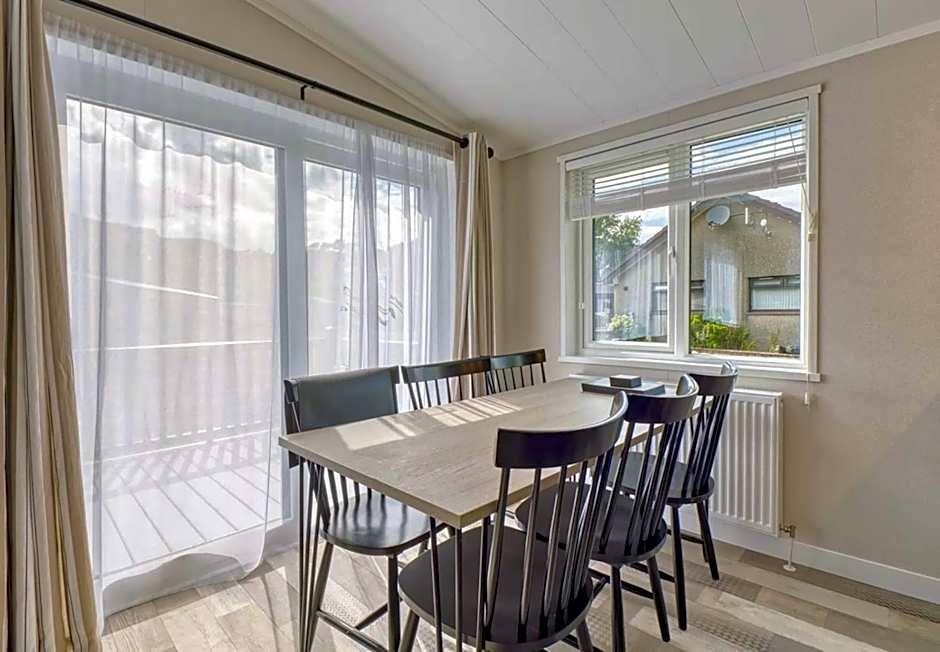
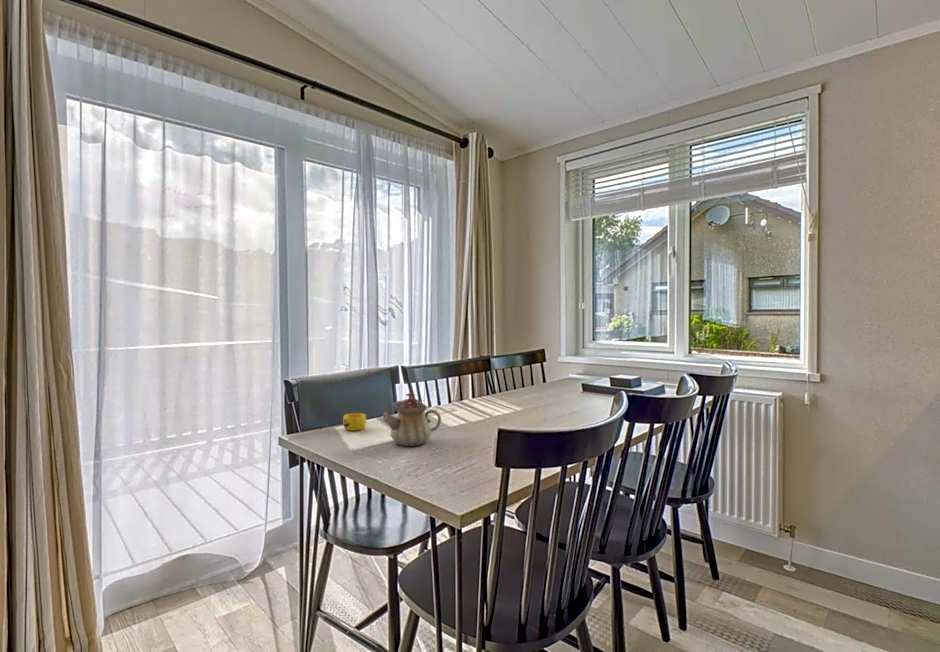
+ teapot (413, 416)
+ cup (355, 422)
